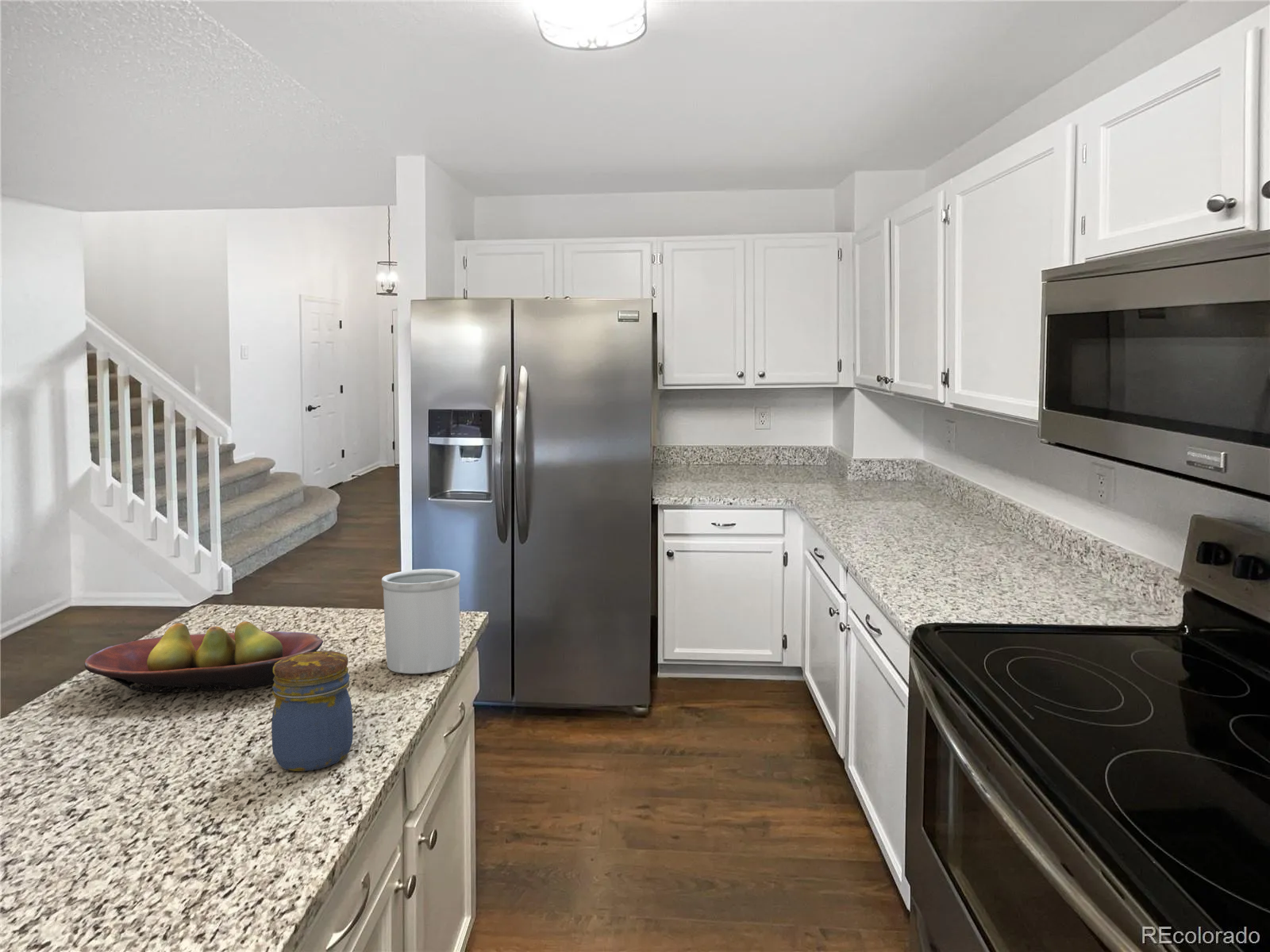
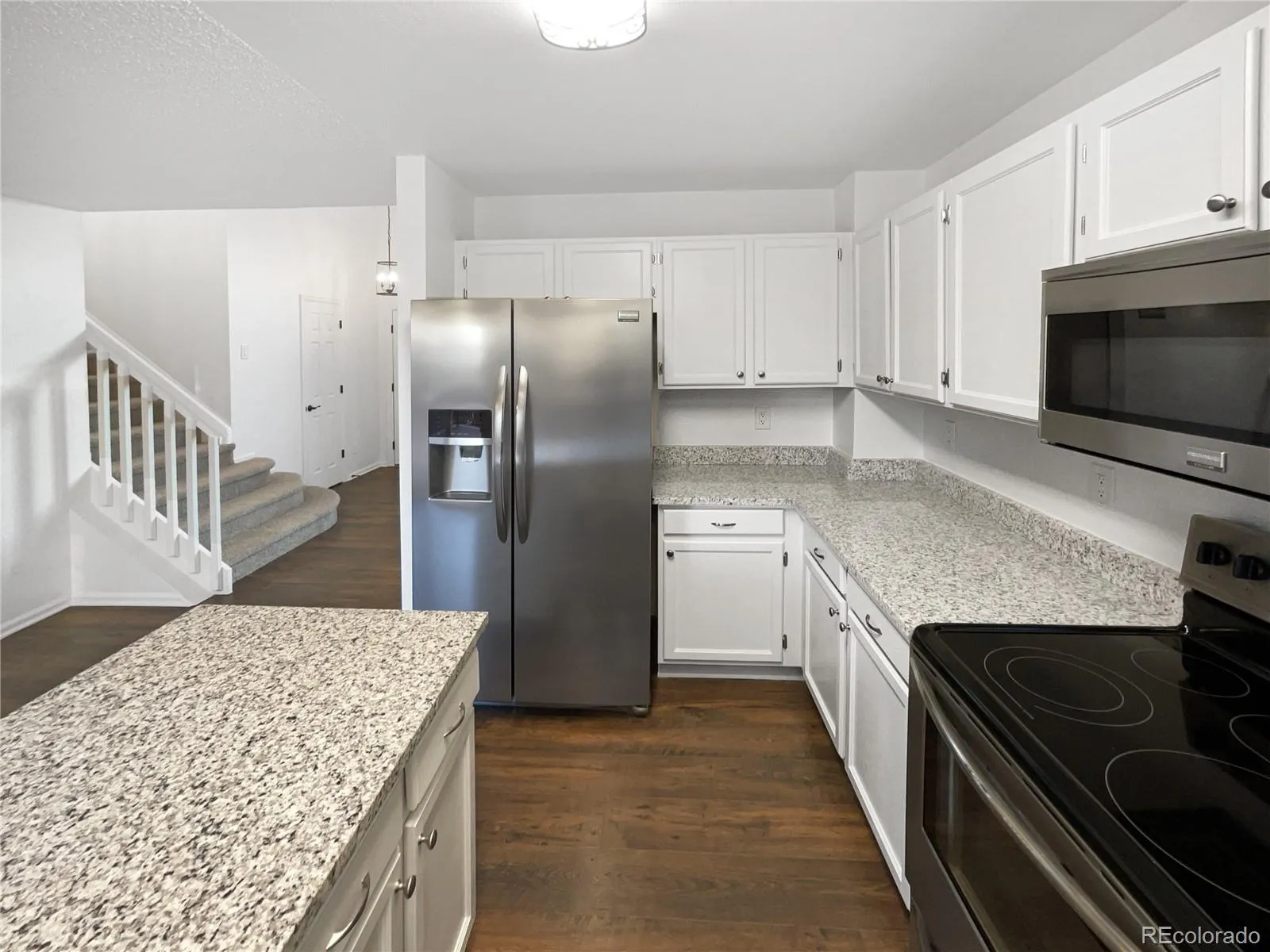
- jar (312, 706)
- utensil holder (422, 619)
- fruit bowl (210, 651)
